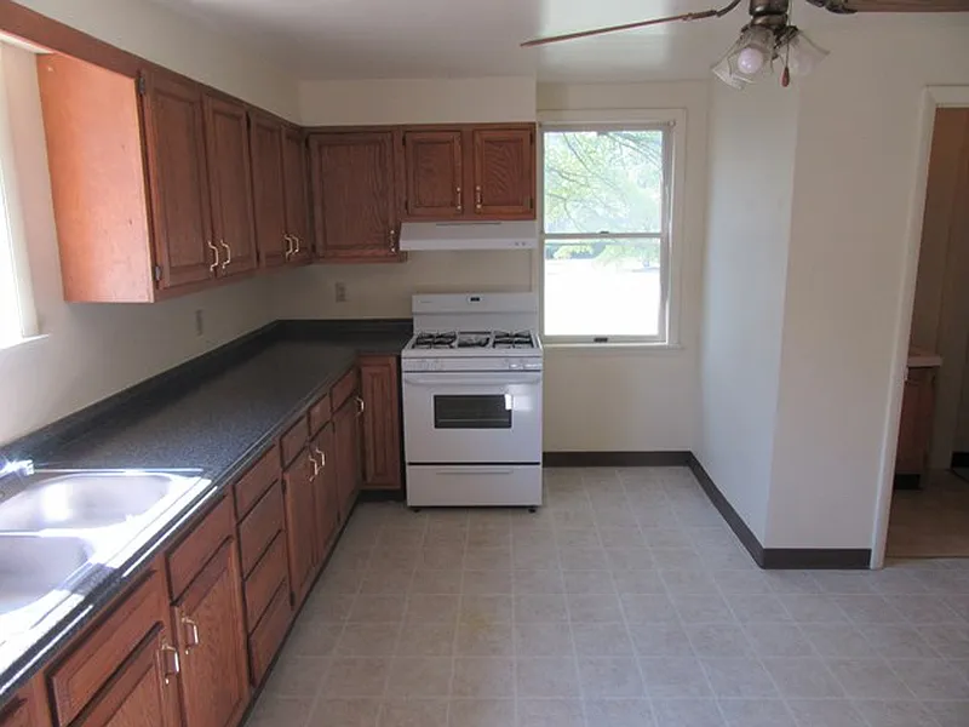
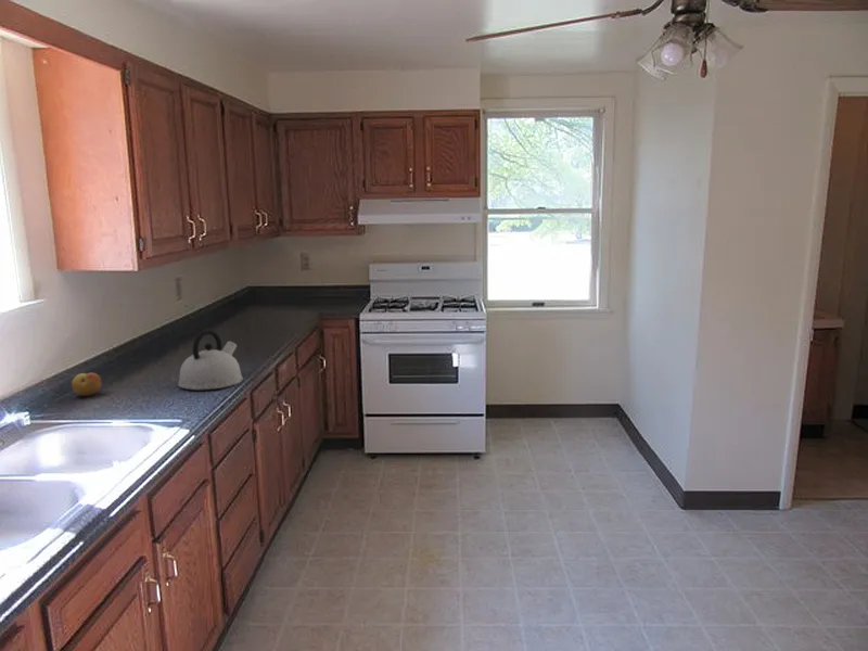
+ kettle (210, 355)
+ fruit (87, 384)
